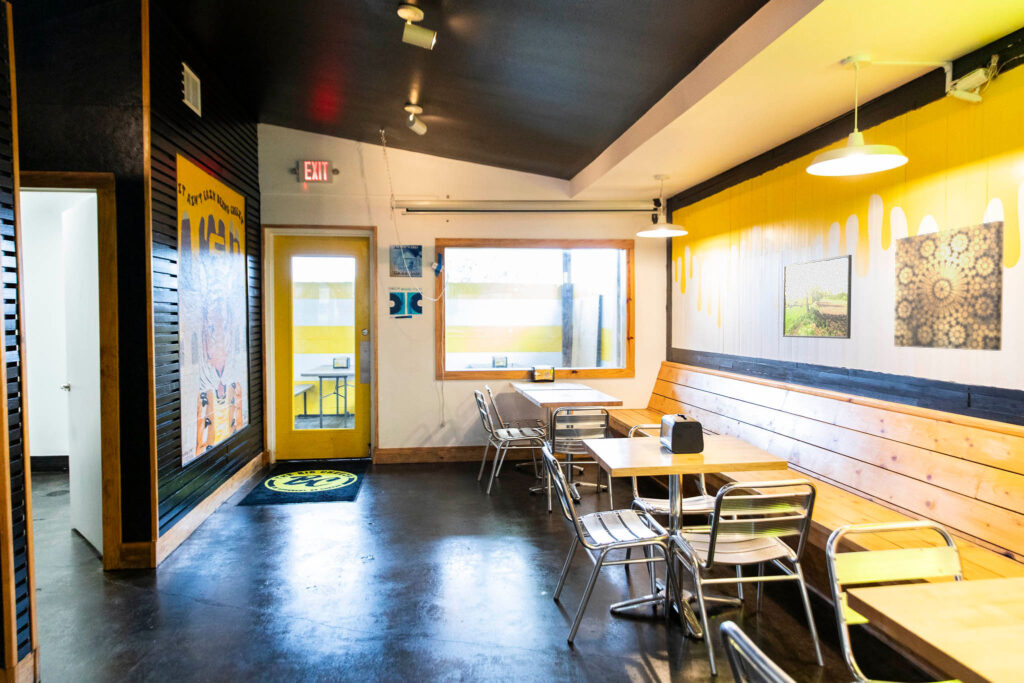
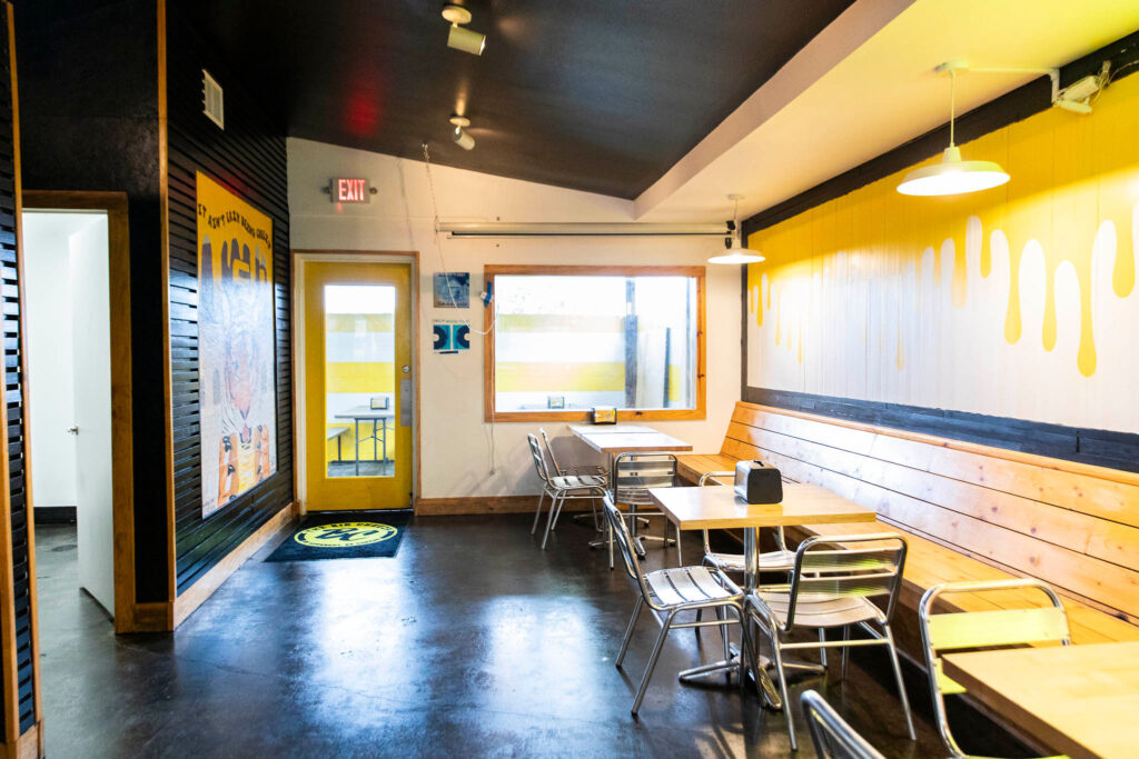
- wall art (943, 289)
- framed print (814, 299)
